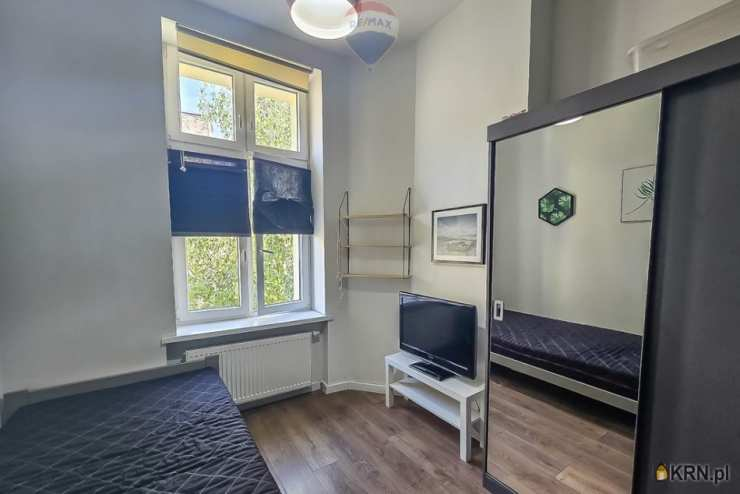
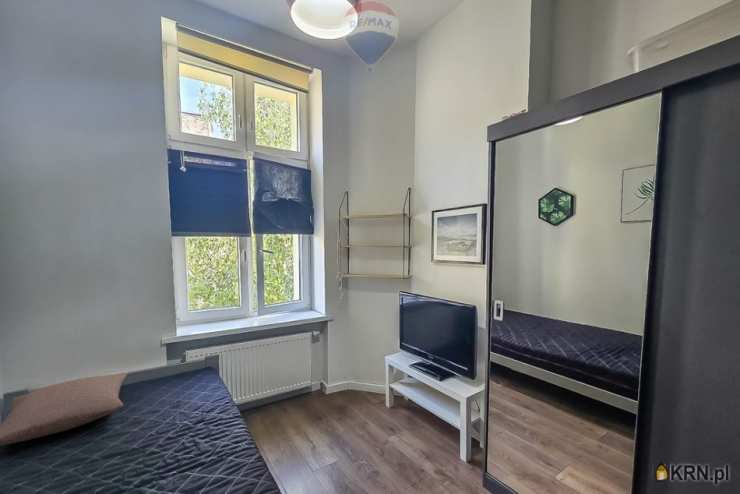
+ pillow (66, 403)
